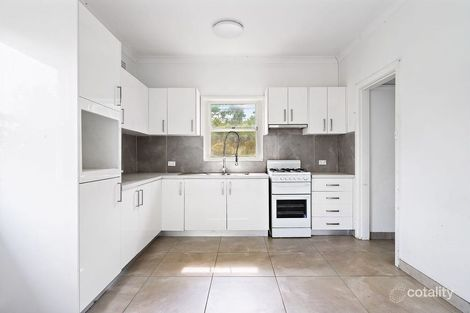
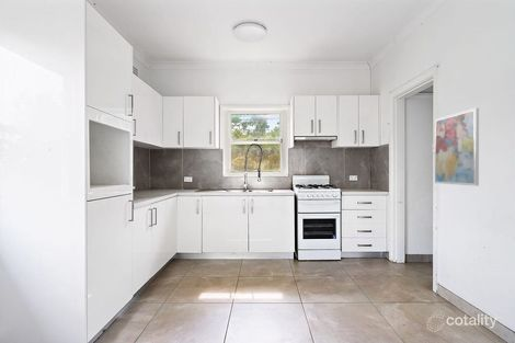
+ wall art (454, 149)
